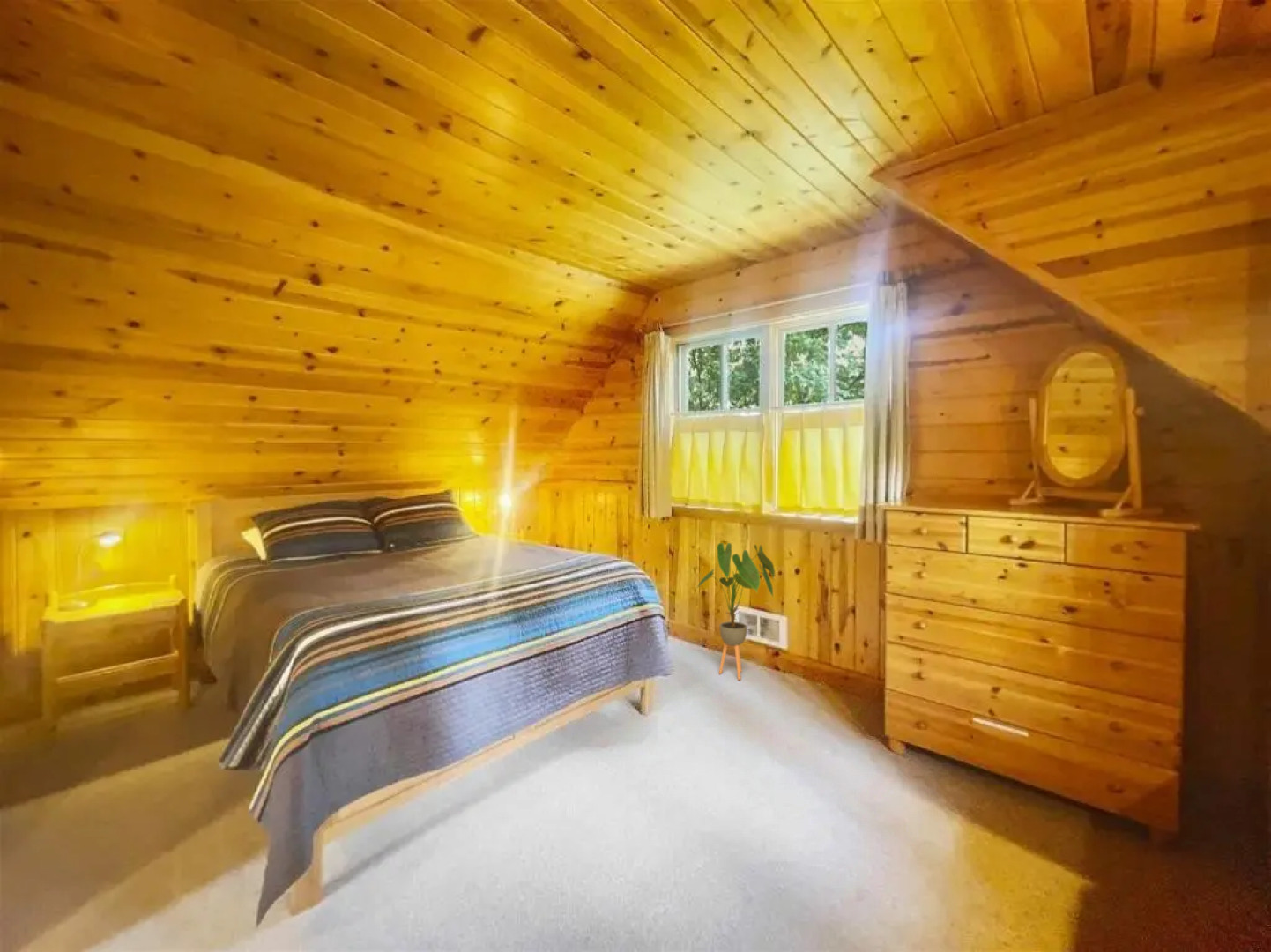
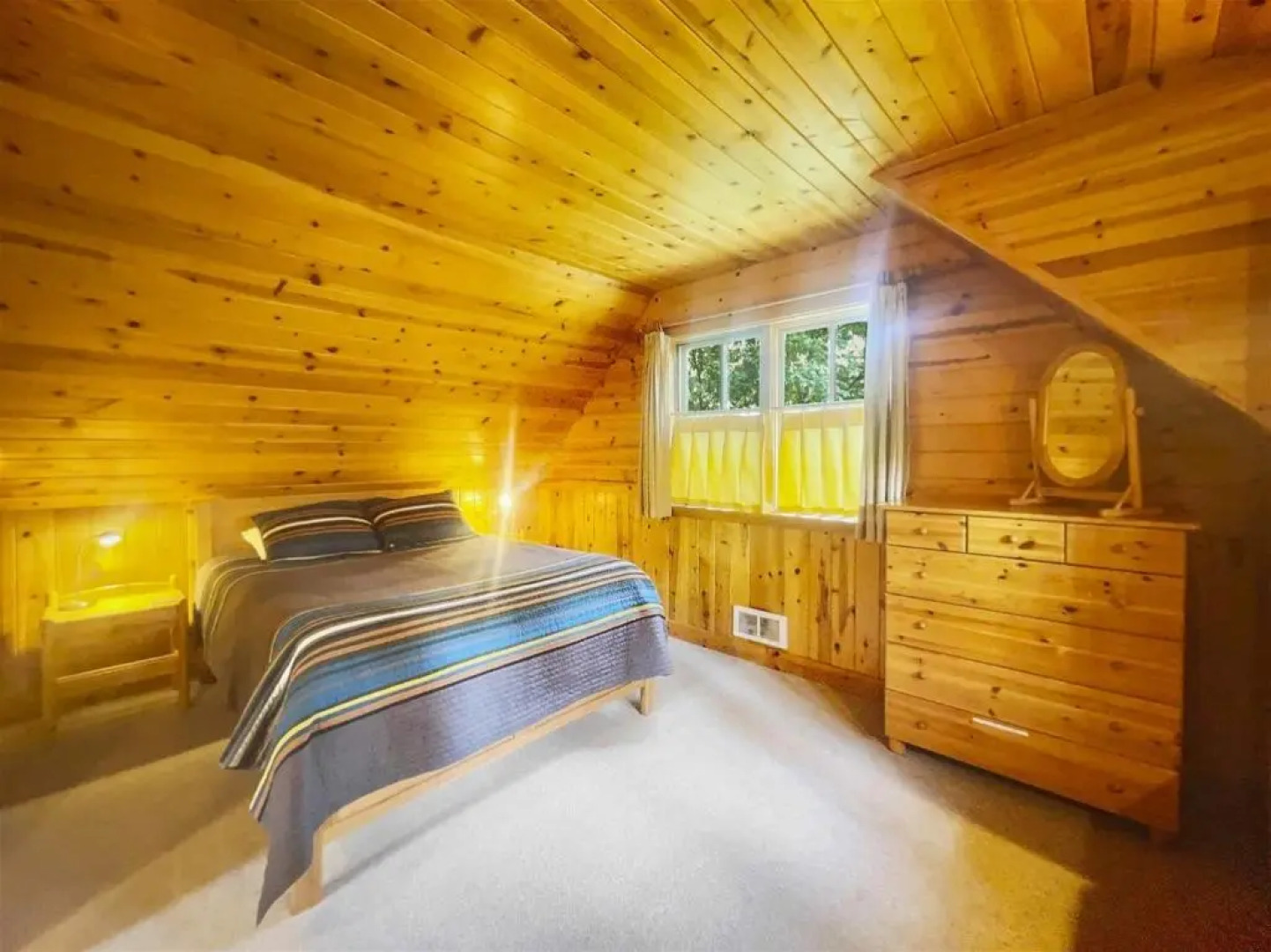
- house plant (739, 612)
